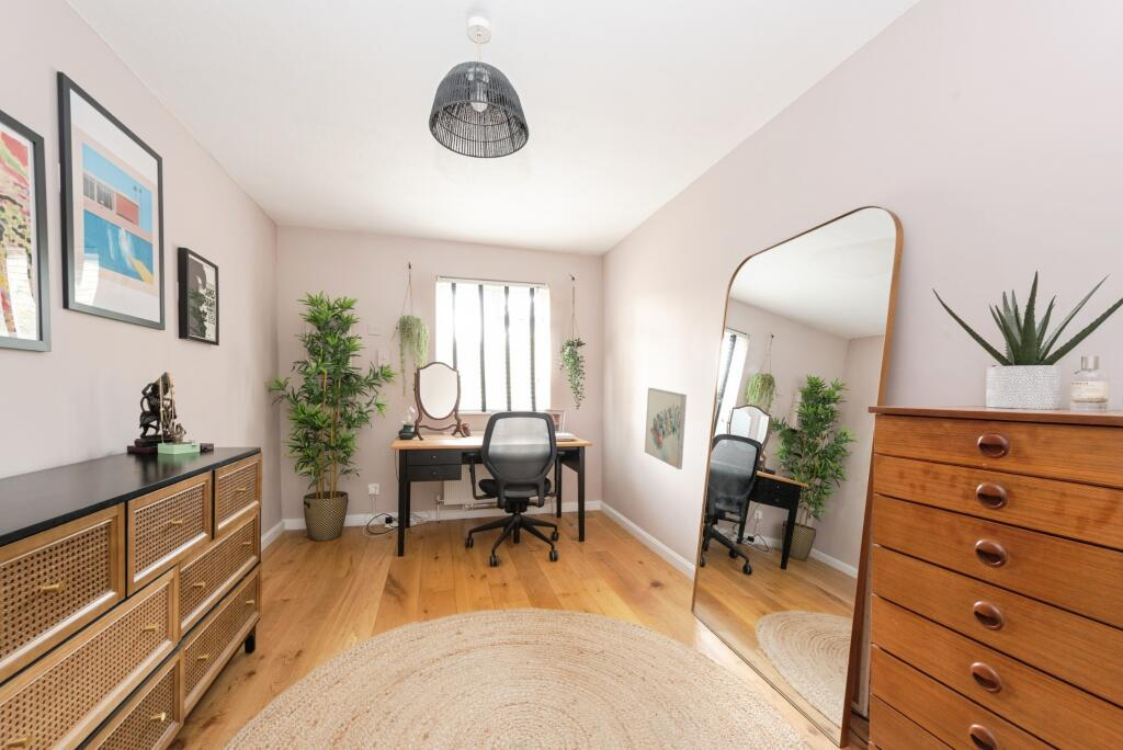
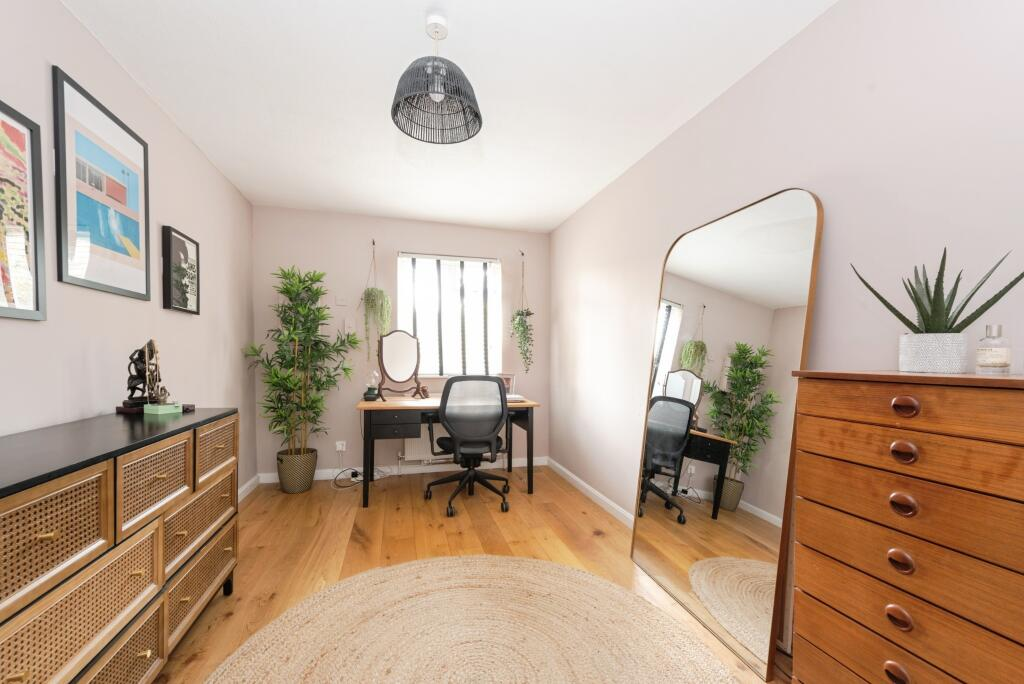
- wall art (663, 425)
